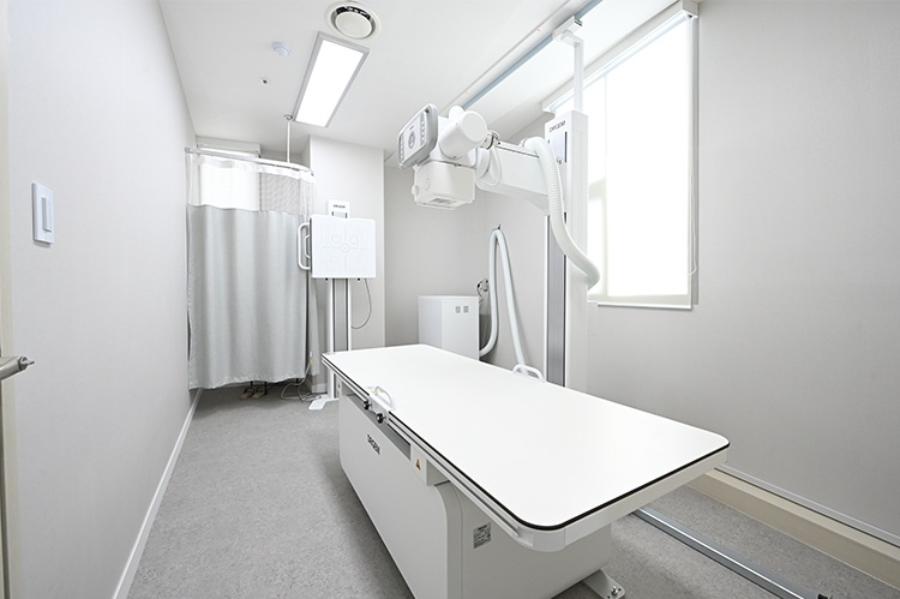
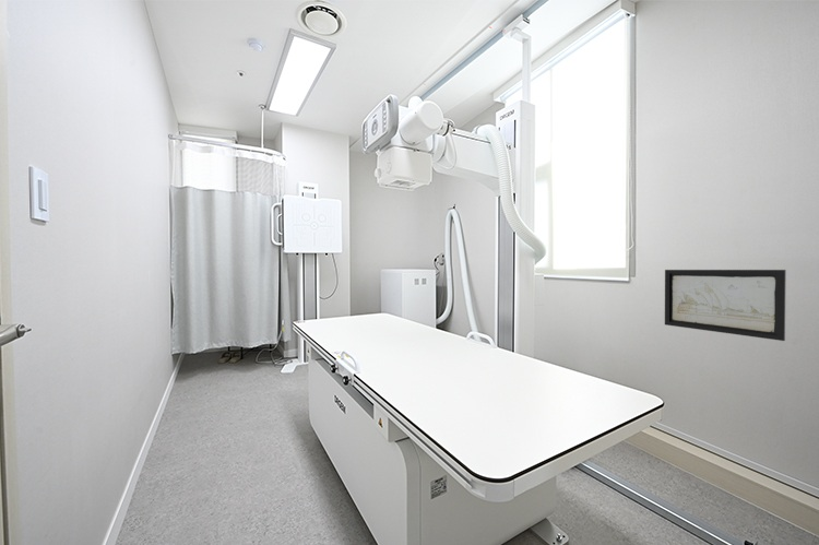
+ wall art (717, 300)
